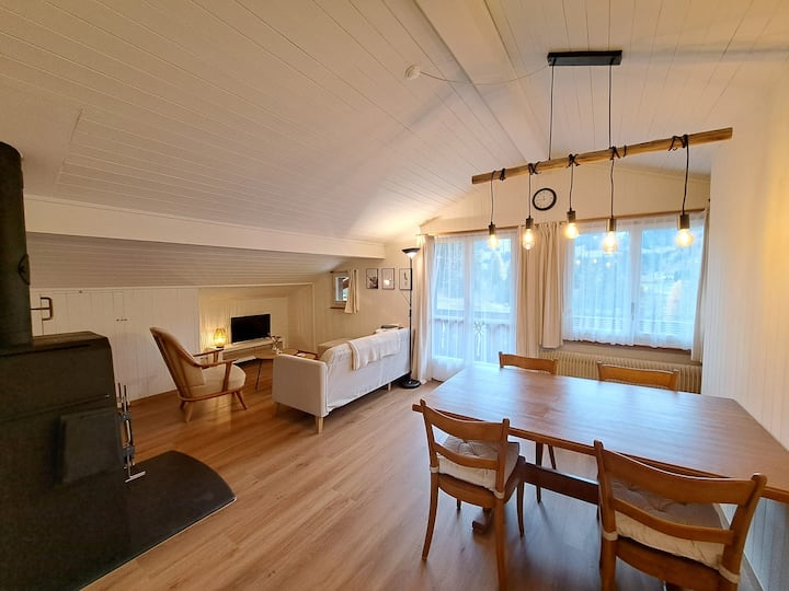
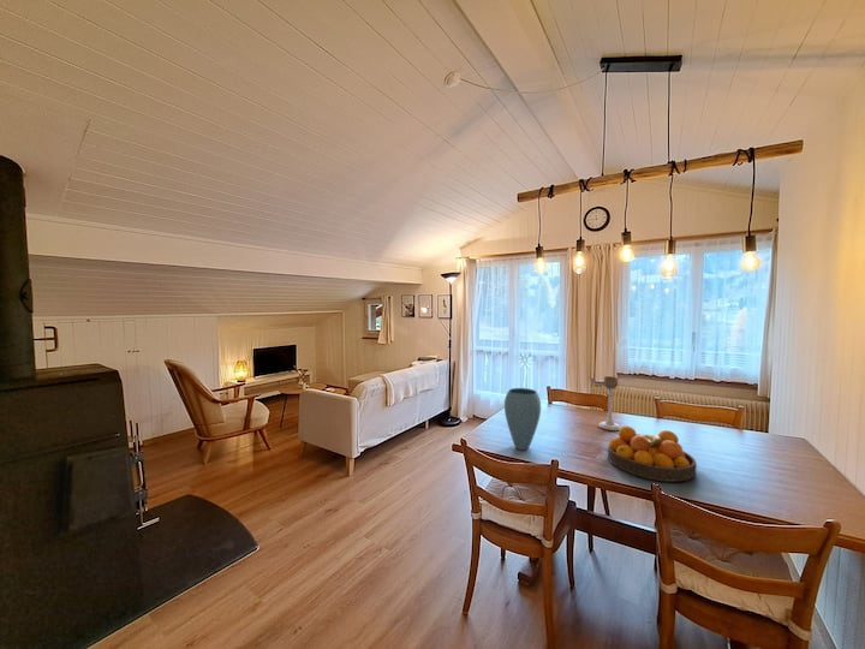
+ candle holder (609, 401)
+ vase (521, 418)
+ fruit bowl (649, 447)
